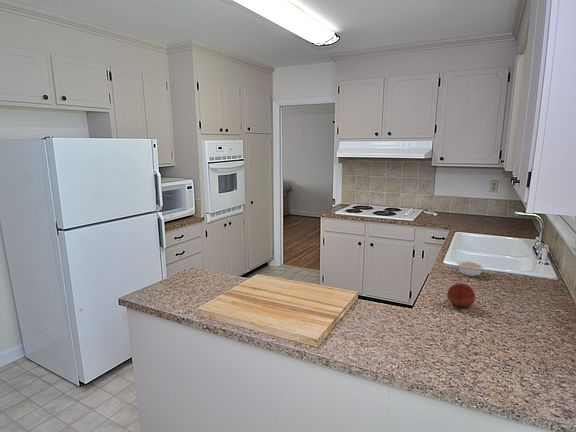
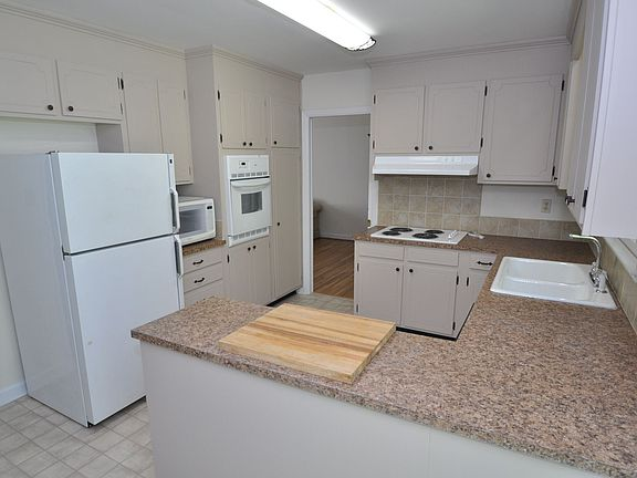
- legume (471, 268)
- fruit (461, 294)
